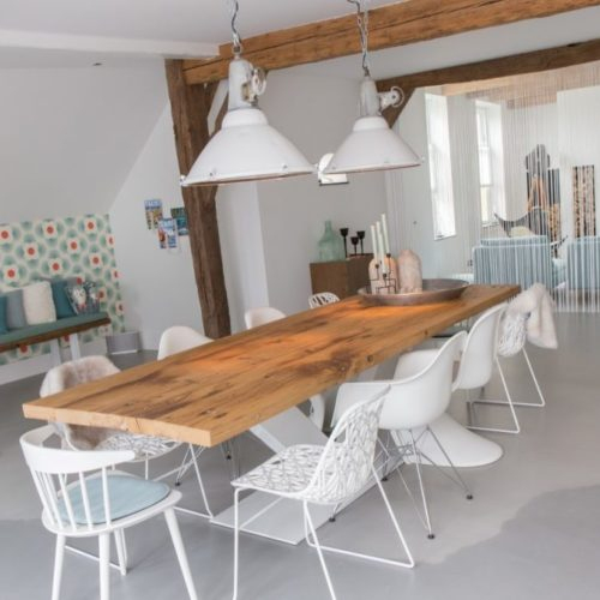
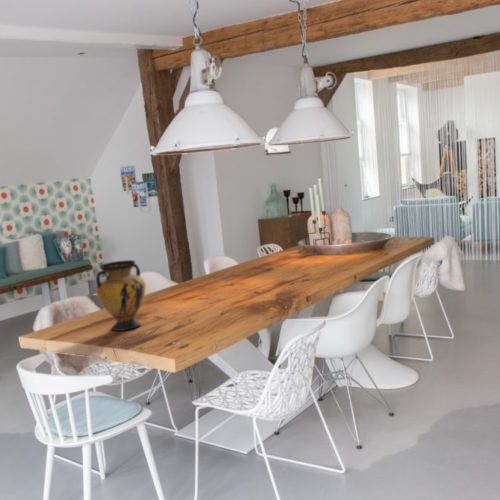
+ vase (121, 295)
